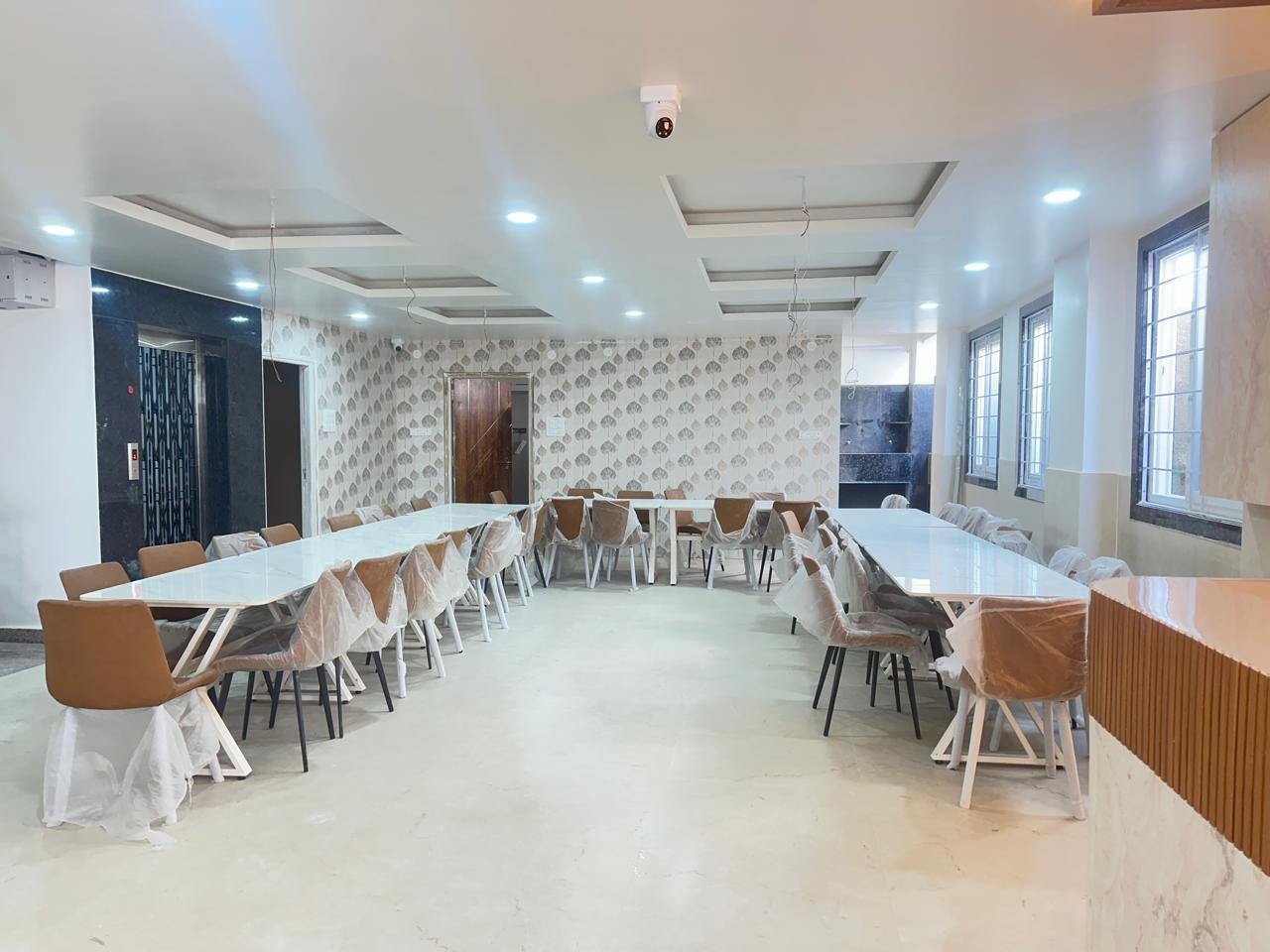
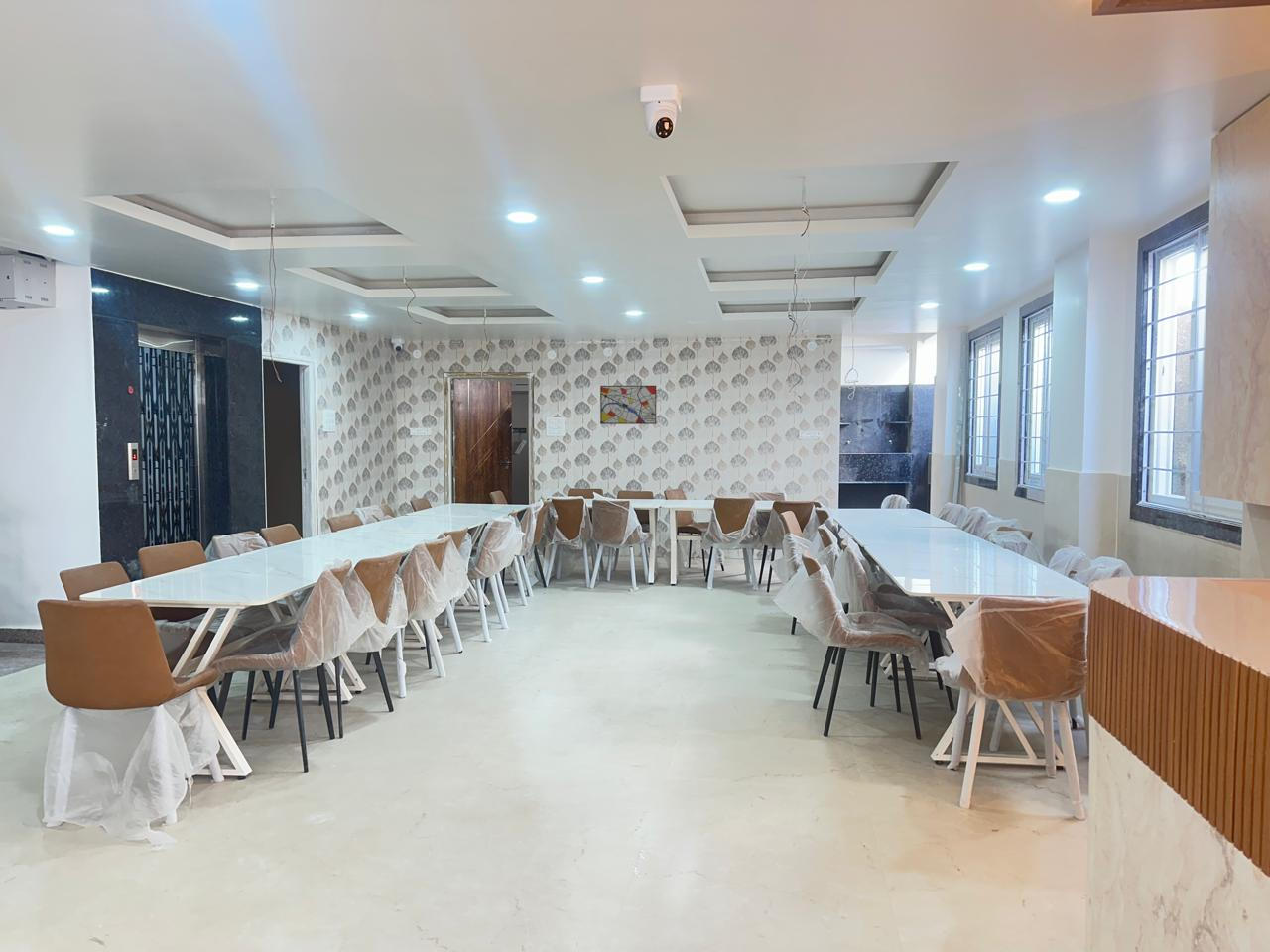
+ wall art (628, 405)
